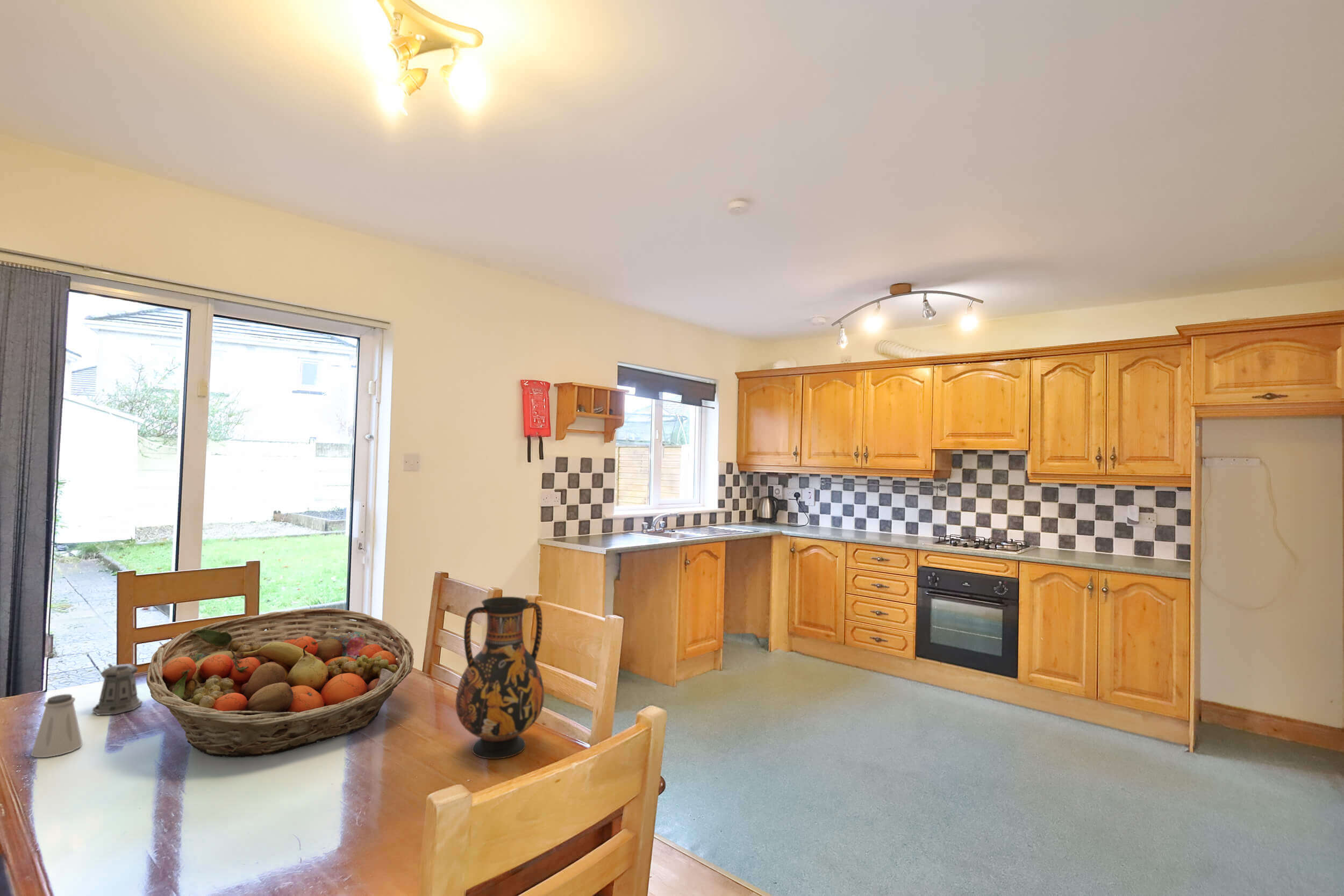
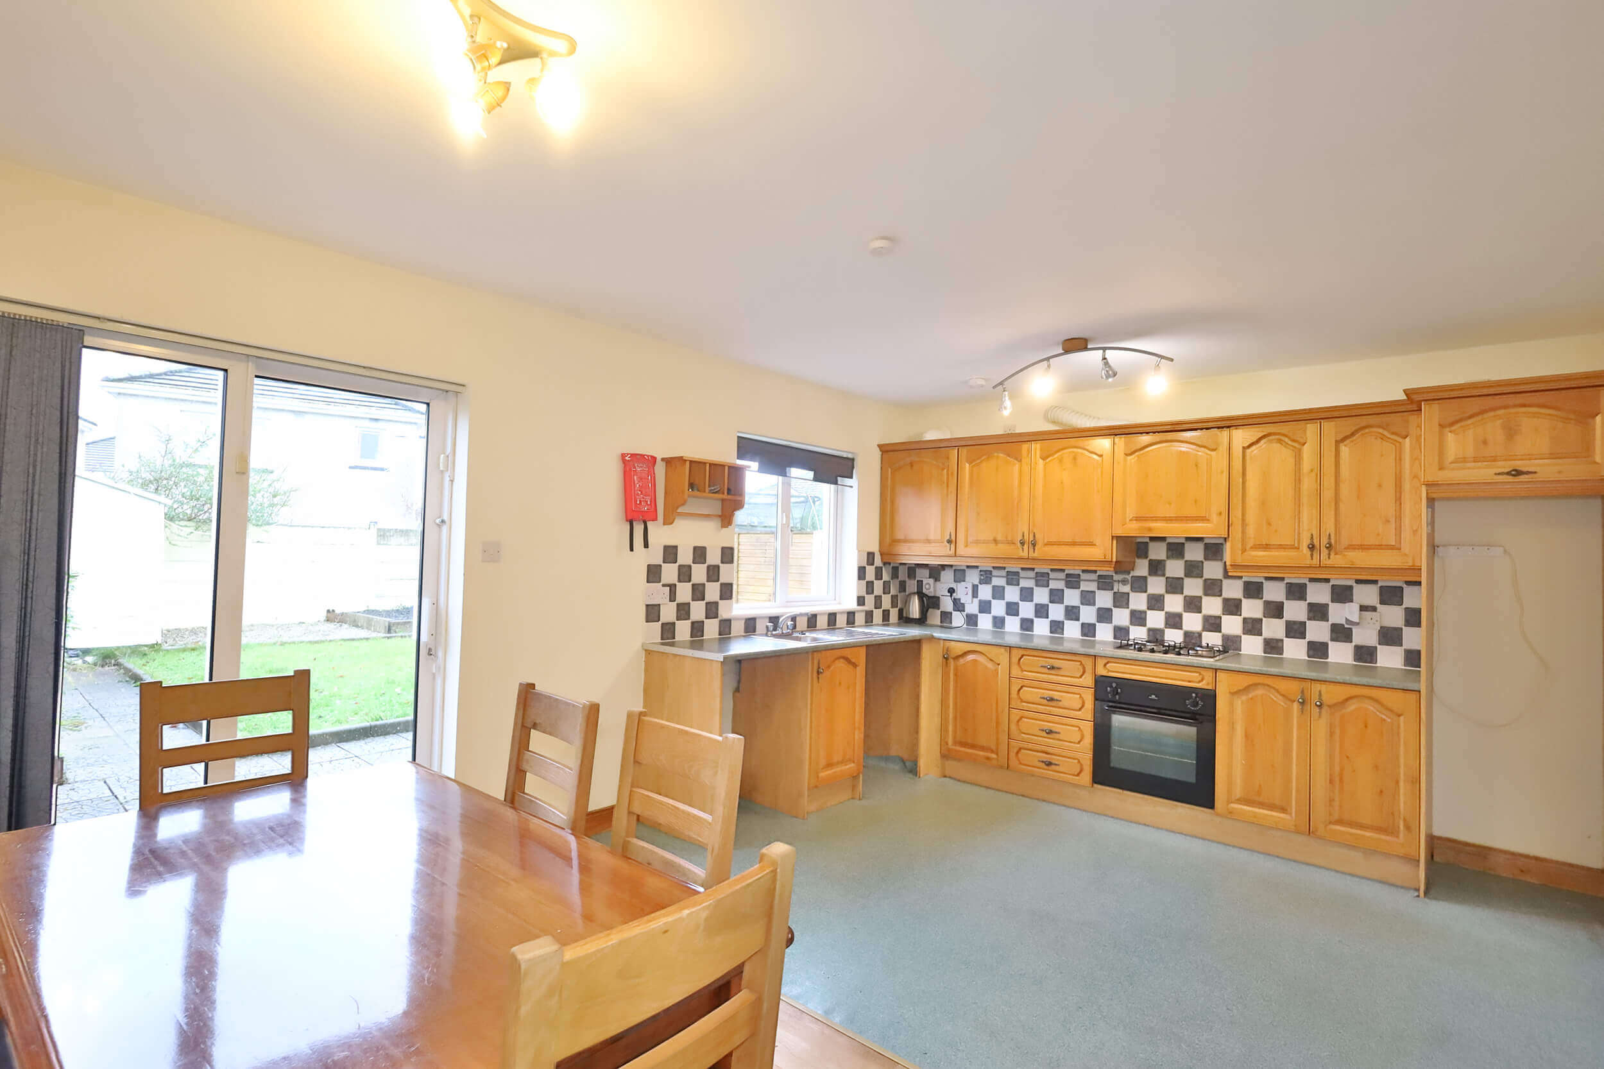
- pepper shaker (118, 685)
- saltshaker (58, 723)
- fruit basket (291, 675)
- vase (501, 674)
